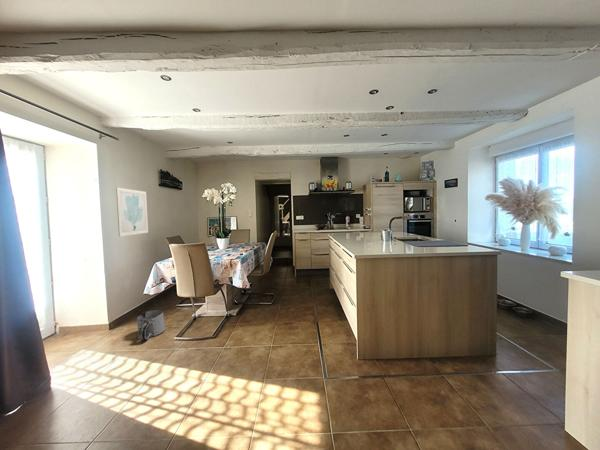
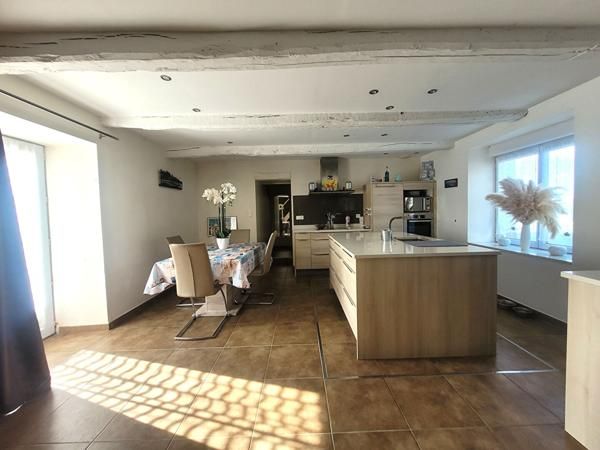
- bucket (148, 325)
- wall art (133, 212)
